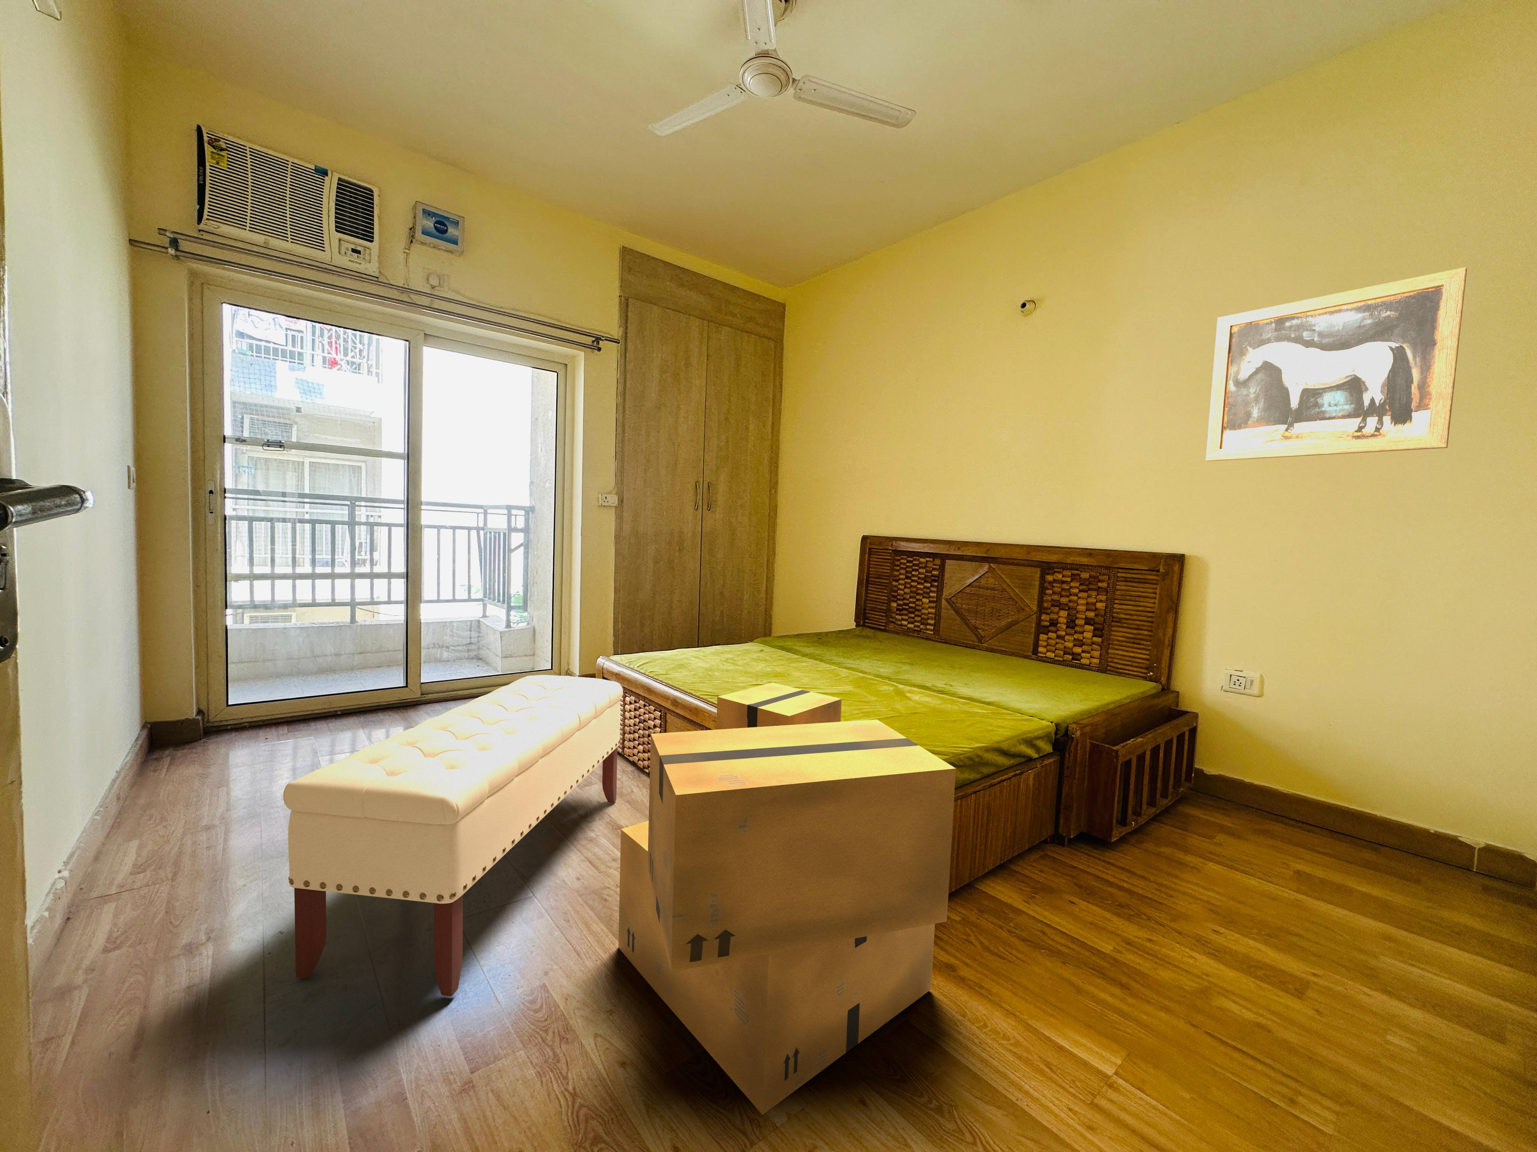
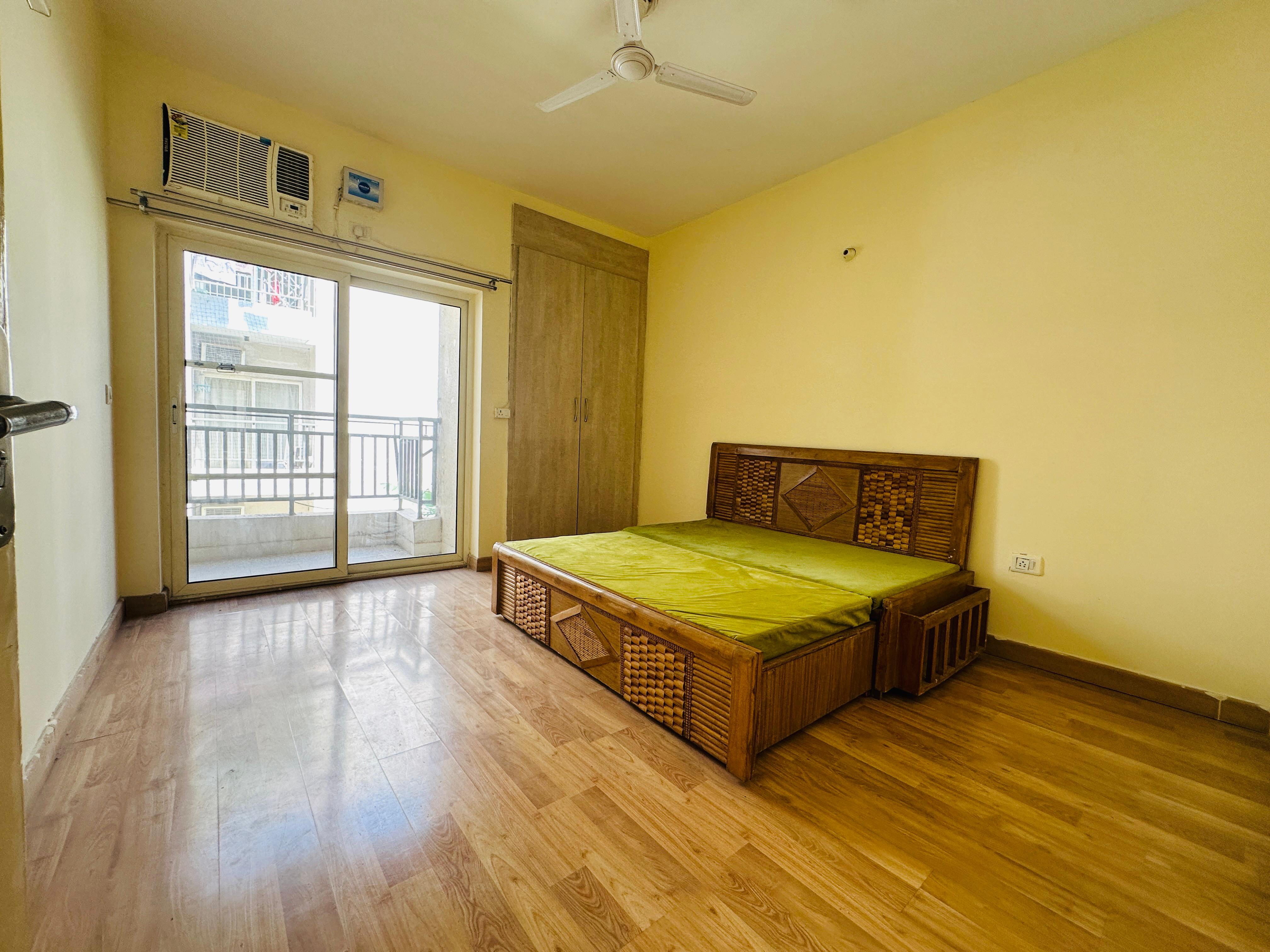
- cardboard box (768, 869)
- bench (497, 791)
- wall art (1320, 376)
